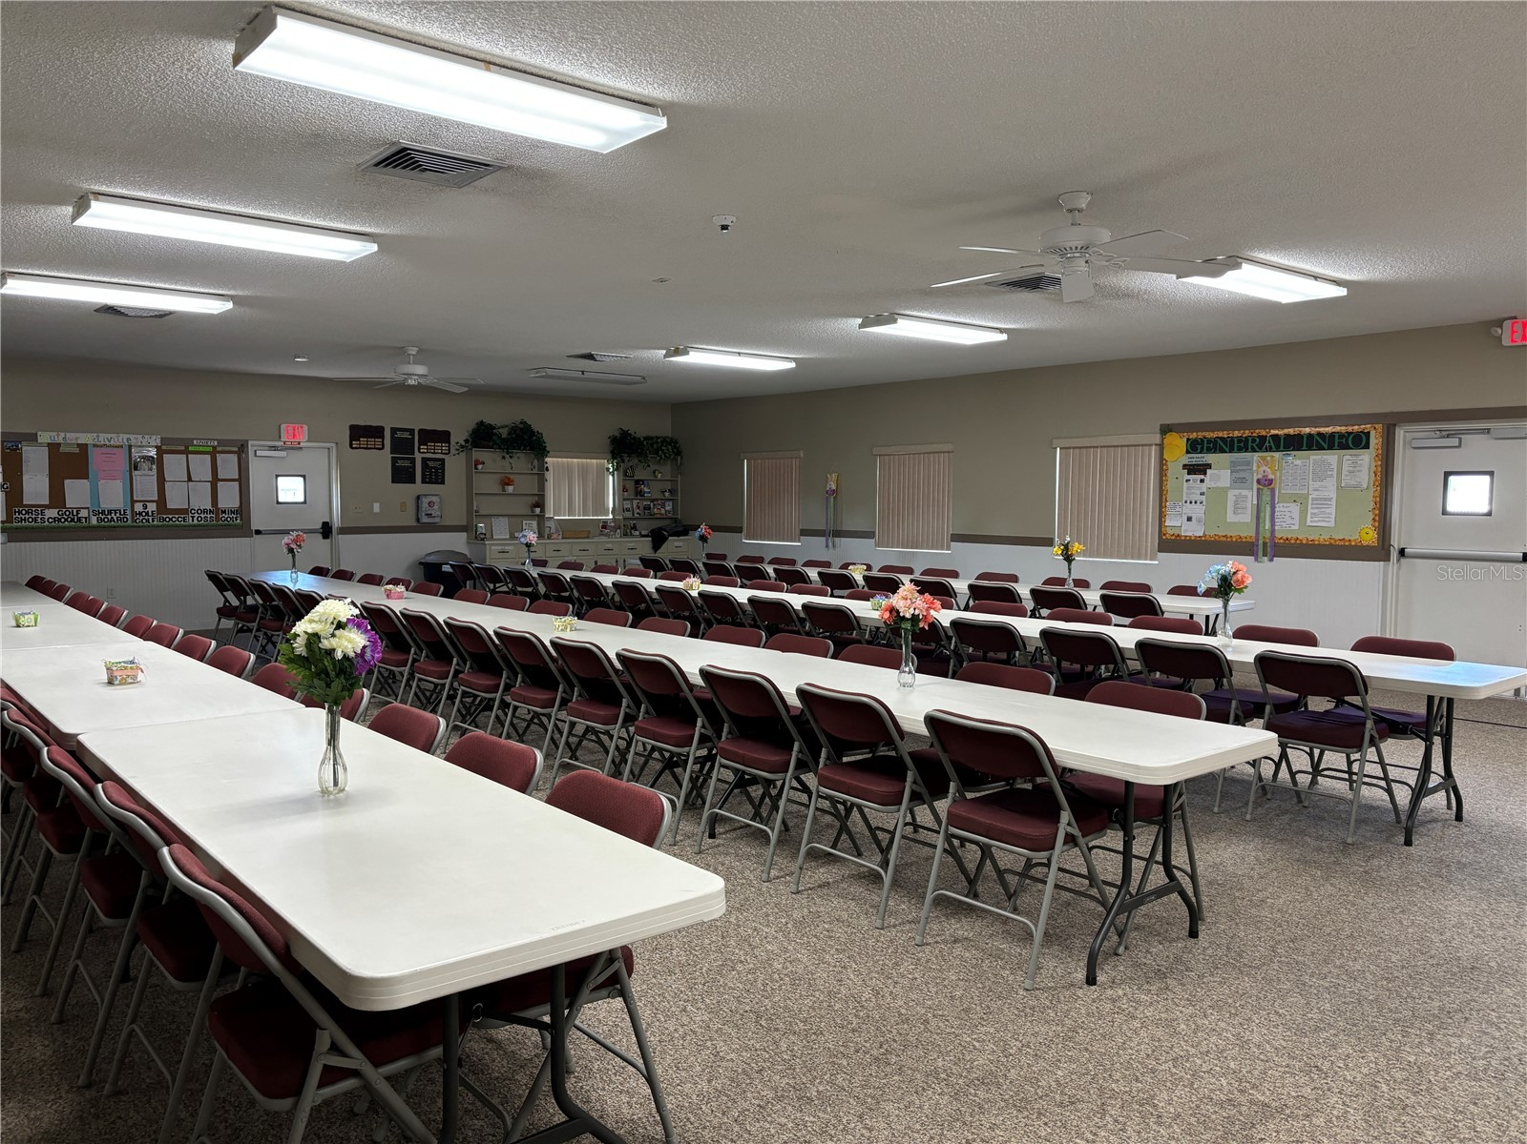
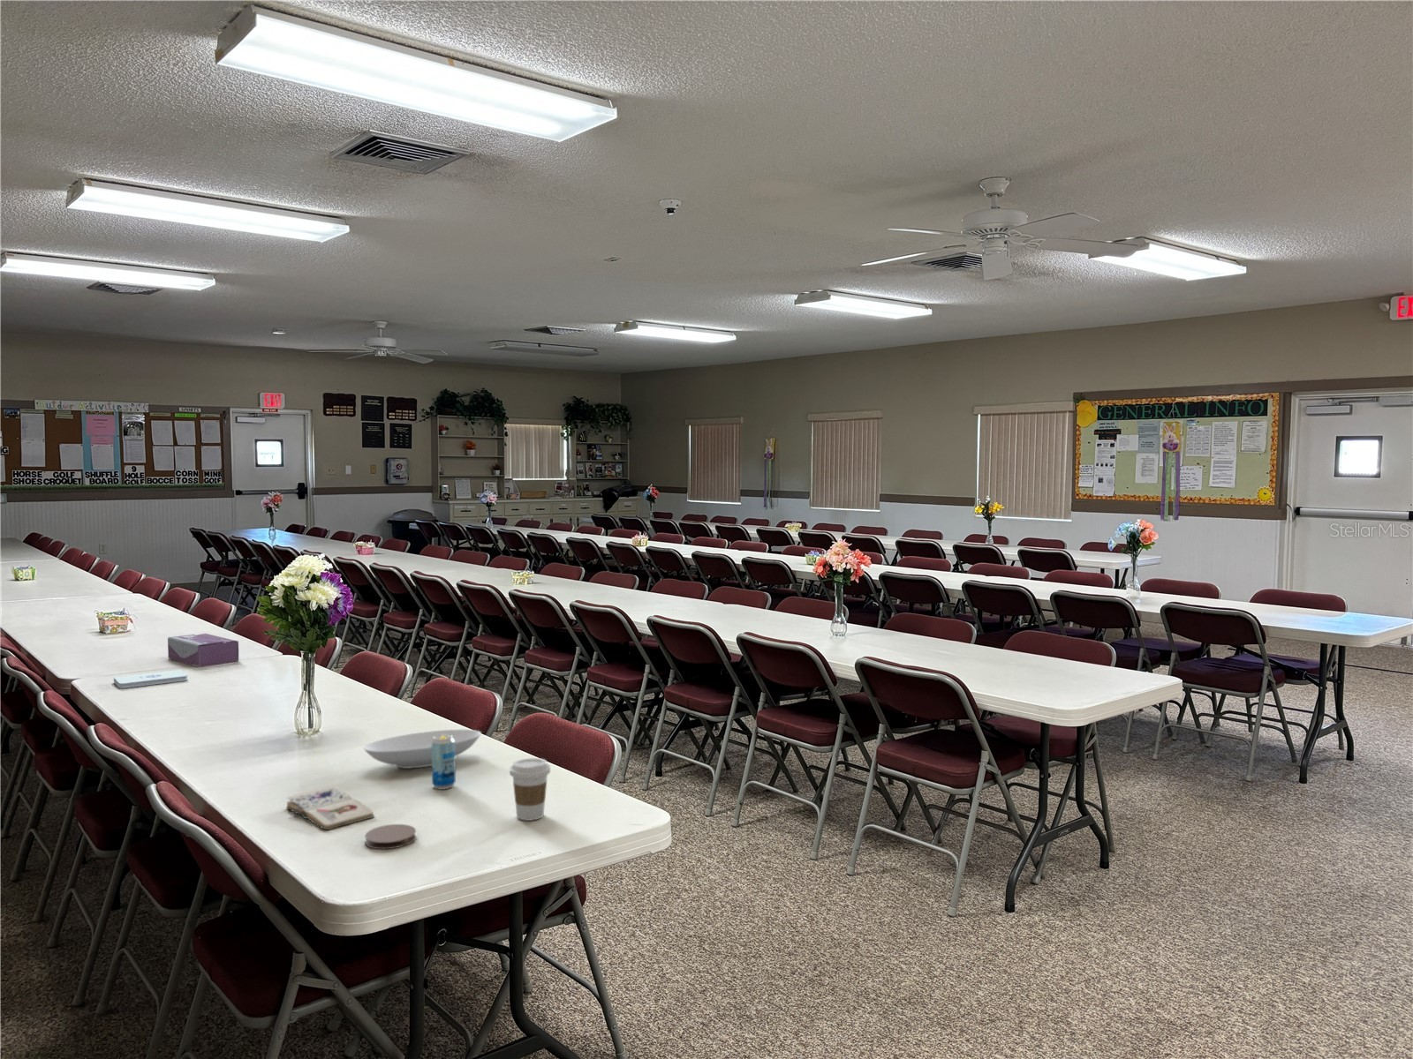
+ tissue box (204, 649)
+ notepad (151, 679)
+ coffee cup (530, 789)
+ coaster (391, 835)
+ beverage can (443, 761)
+ paperback book (324, 805)
+ bowl (424, 751)
